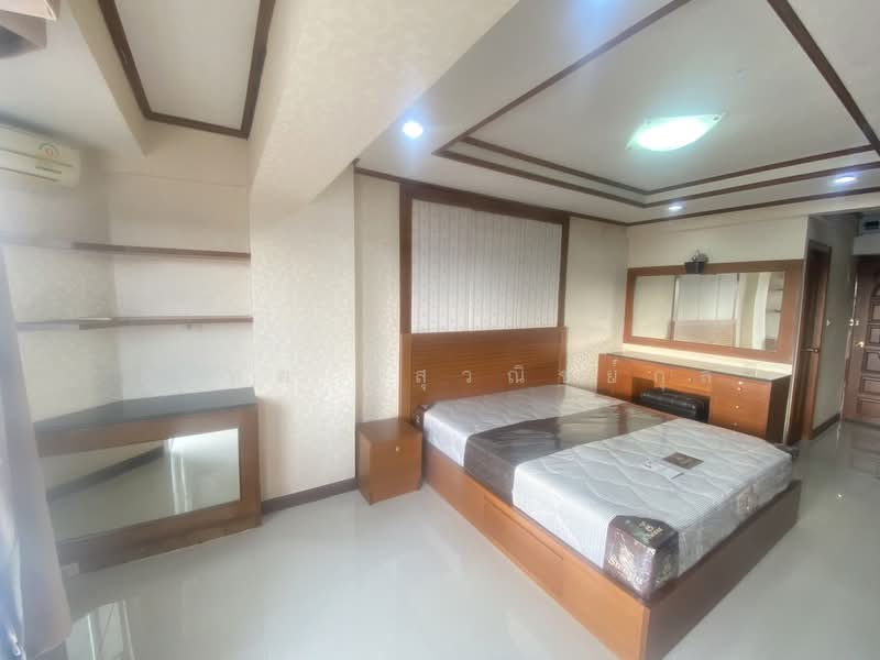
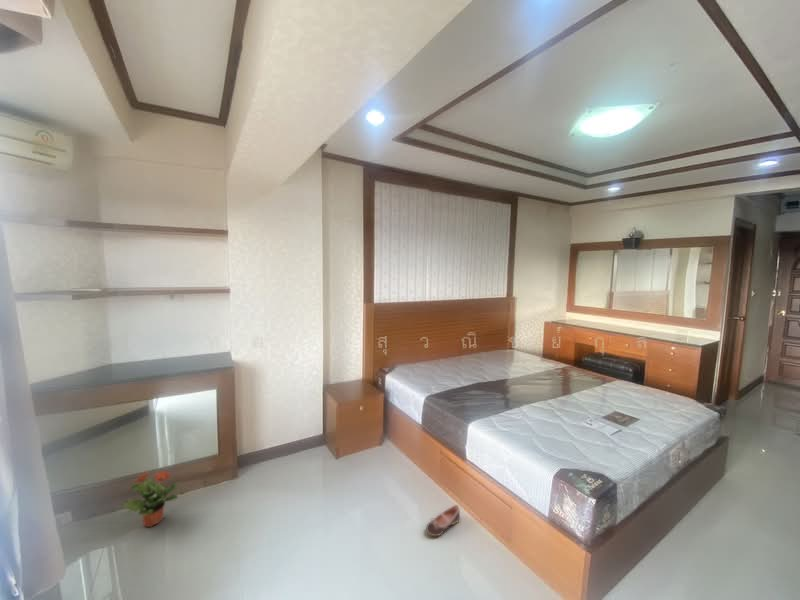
+ shoe (443, 519)
+ potted plant (152, 496)
